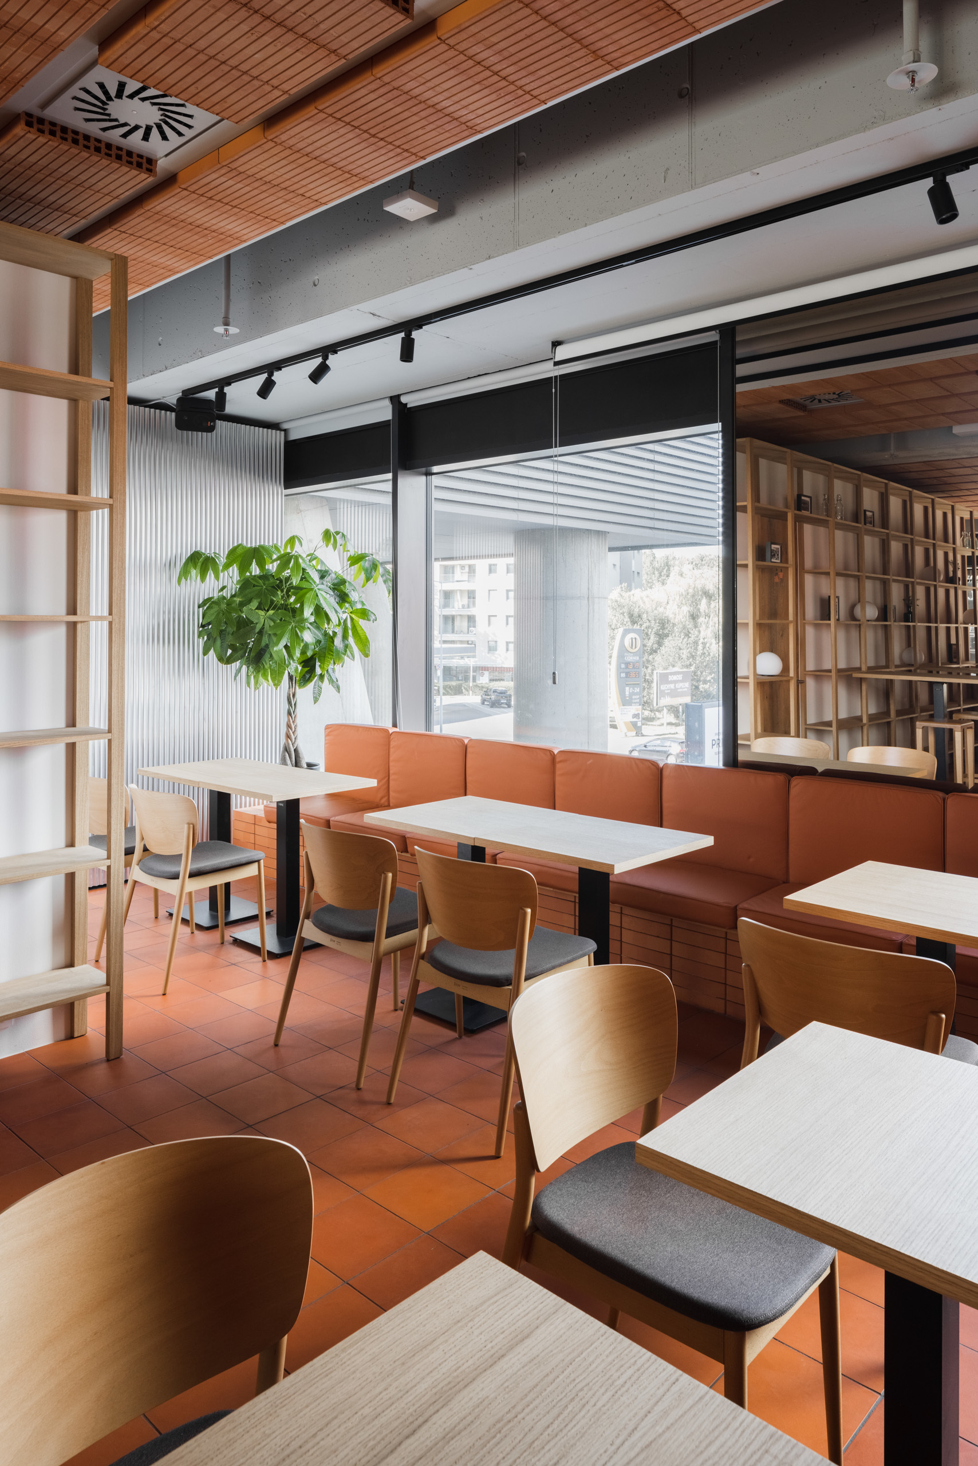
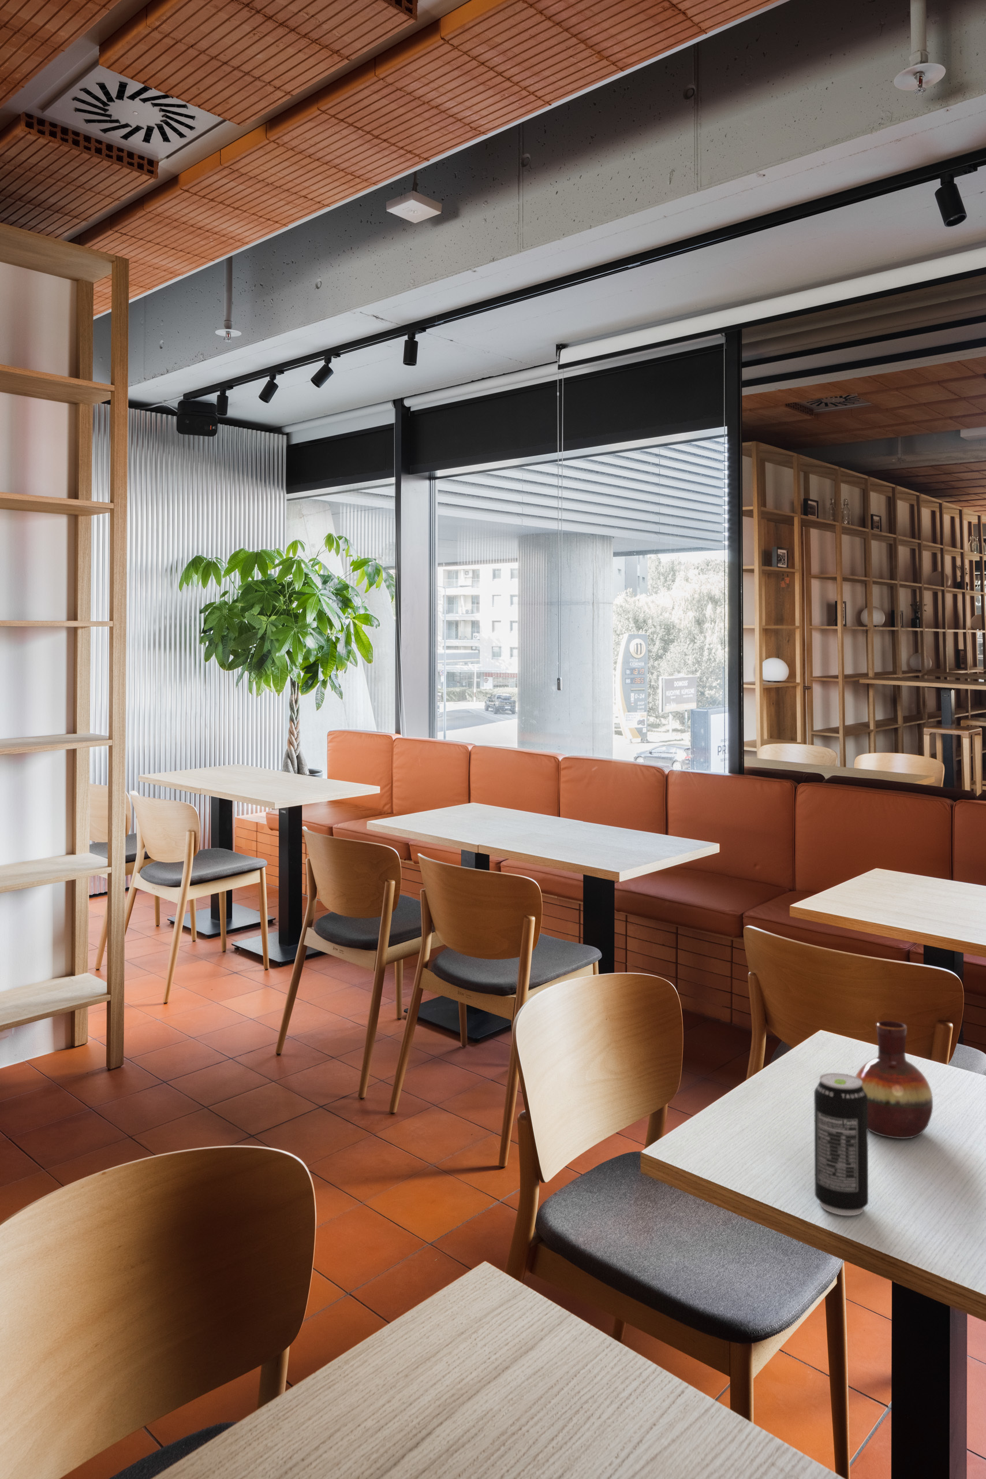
+ vase (891, 1076)
+ beverage can (841, 1143)
